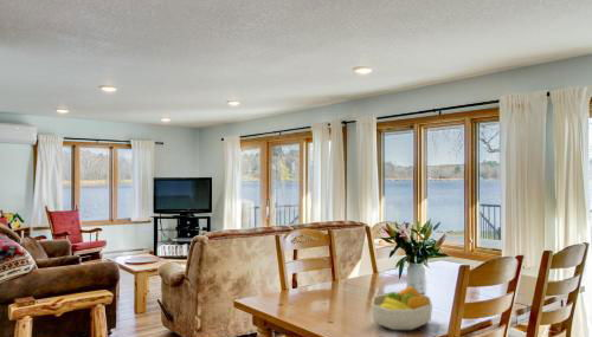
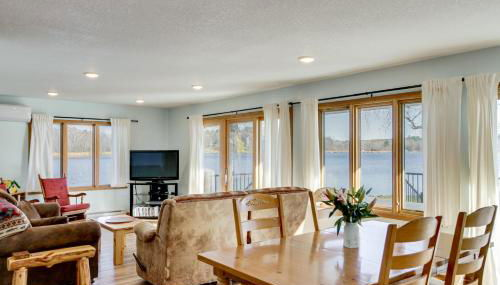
- fruit bowl (401, 306)
